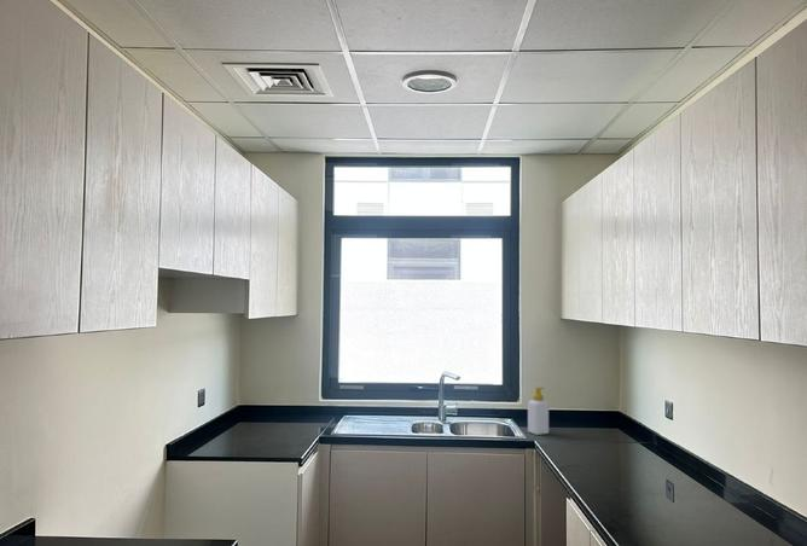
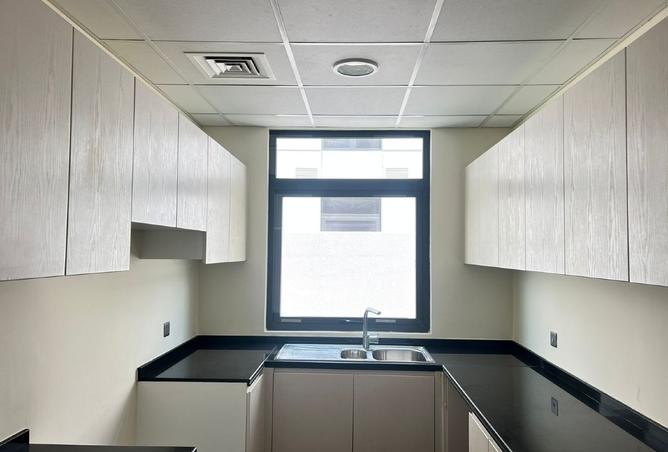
- soap bottle (538, 410)
